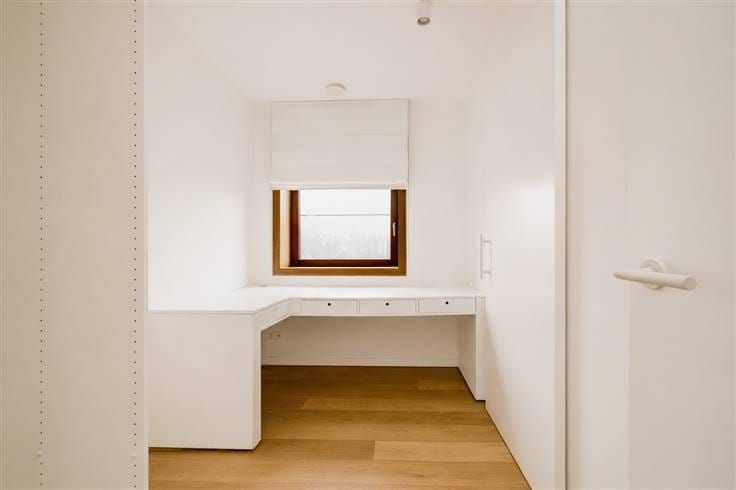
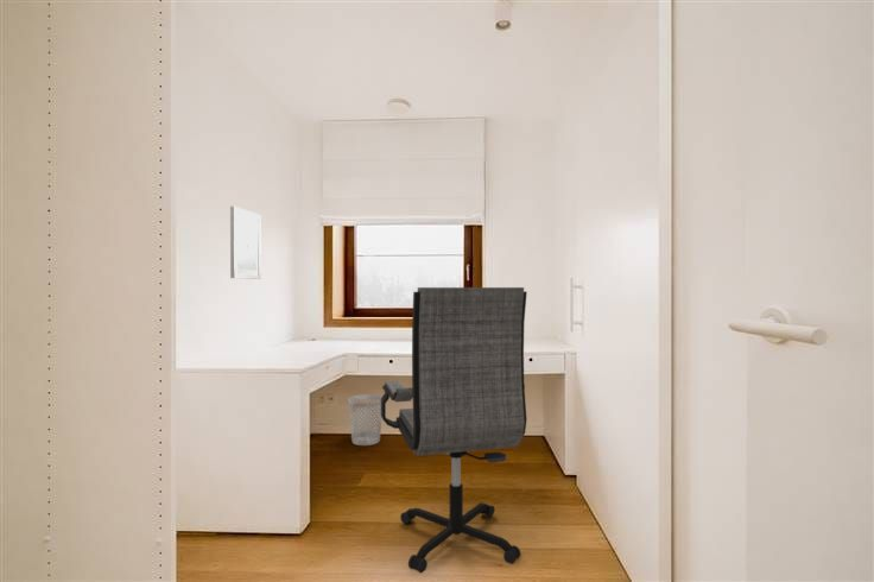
+ wastebasket (366, 419)
+ office chair (454, 411)
+ wall art (246, 245)
